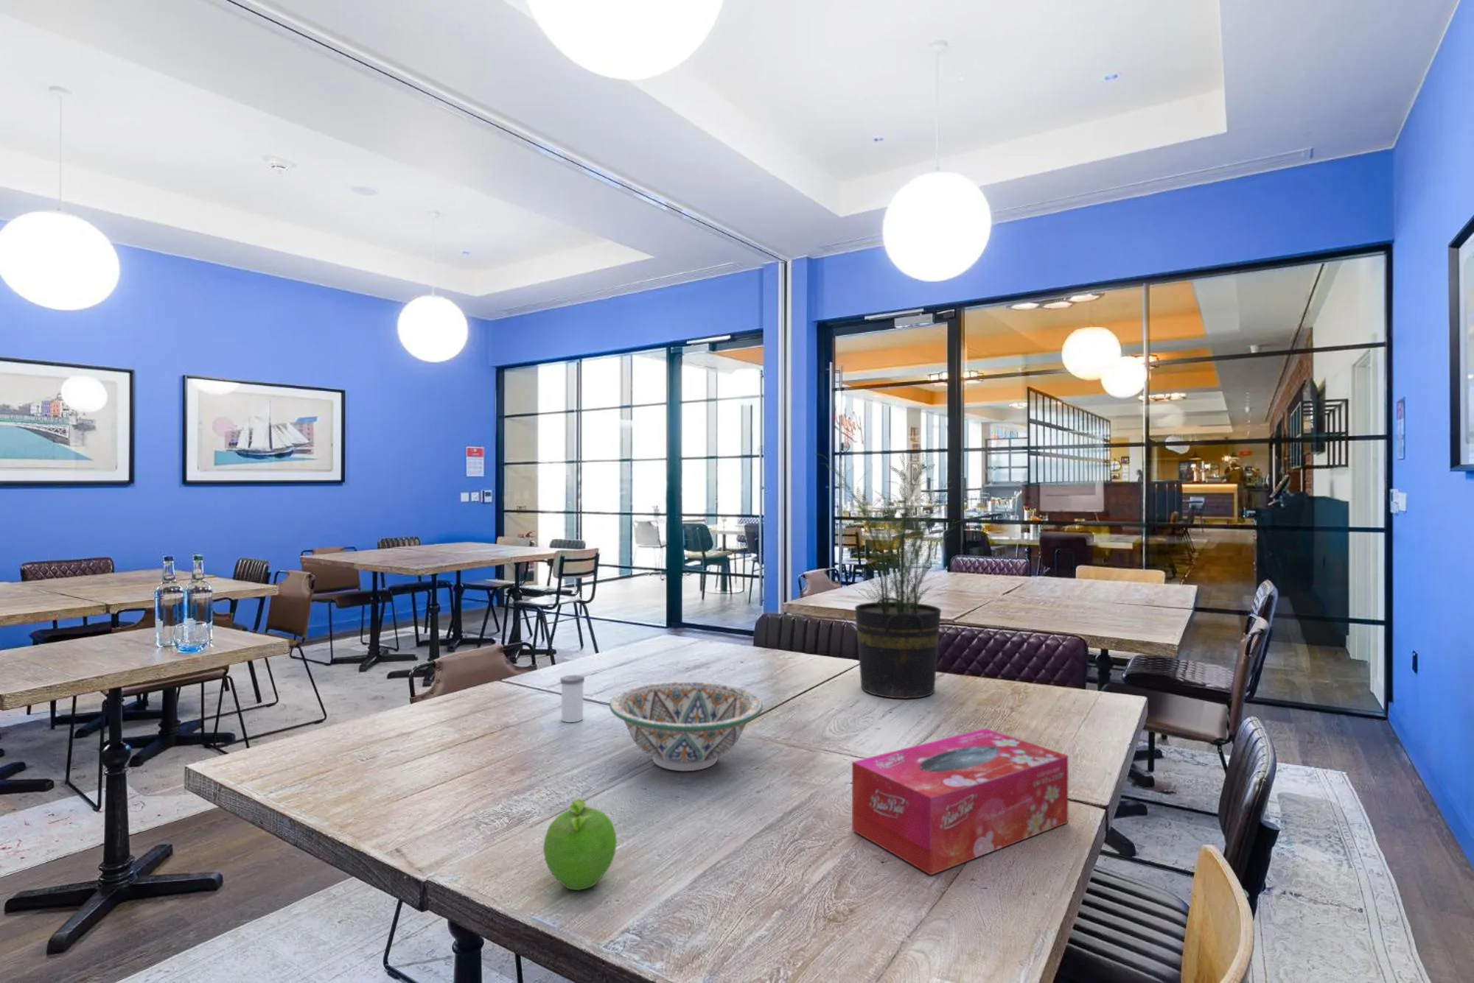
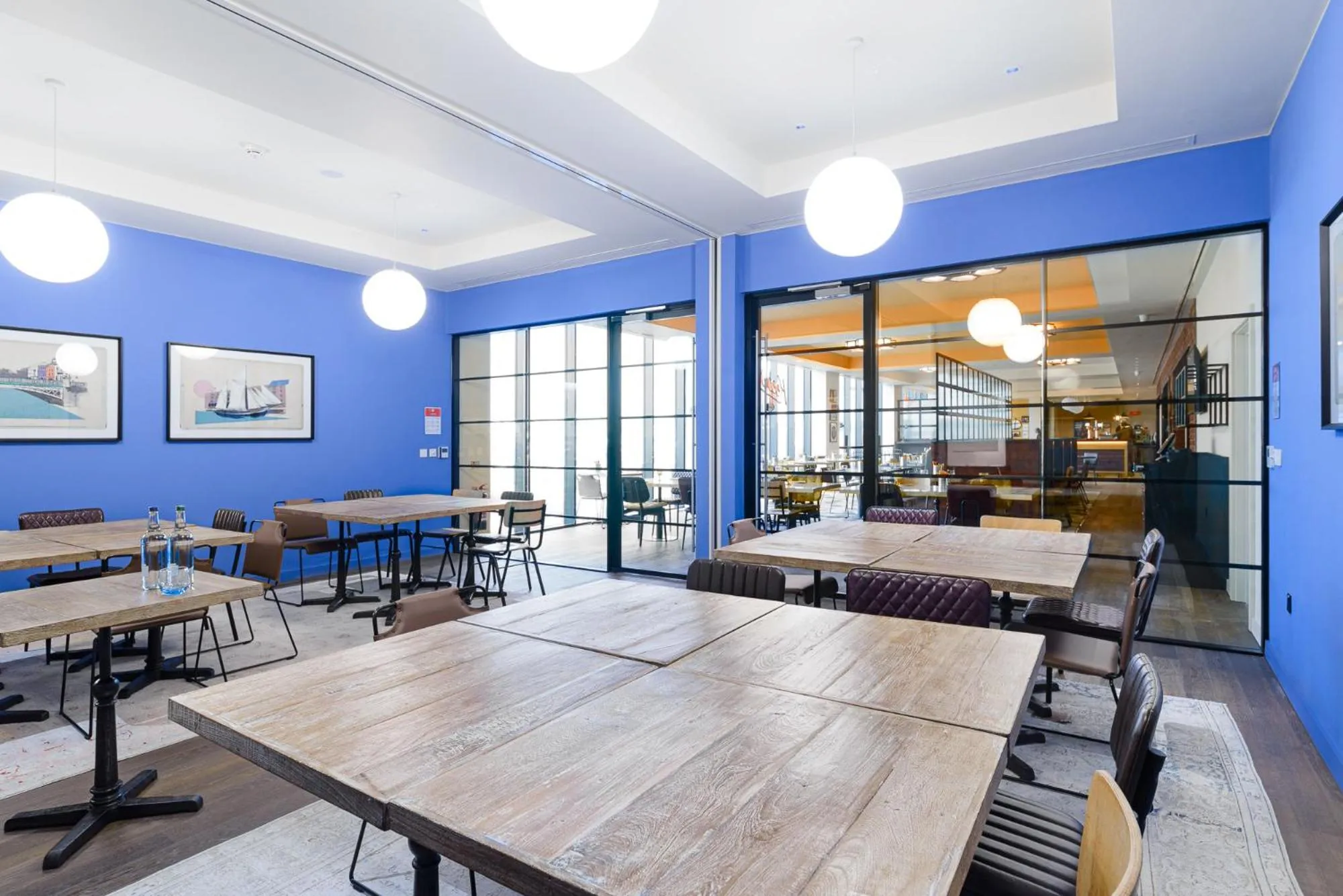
- salt shaker (572, 698)
- fruit (580, 843)
- potted plant (890, 568)
- tissue box (961, 792)
- decorative bowl (686, 728)
